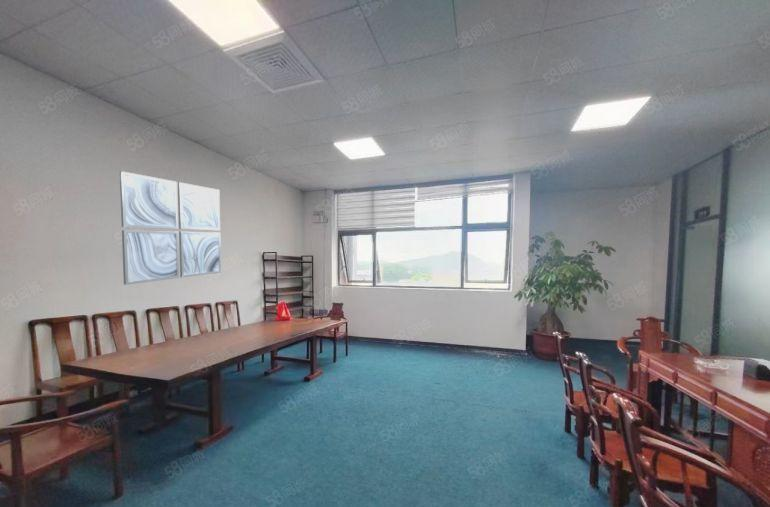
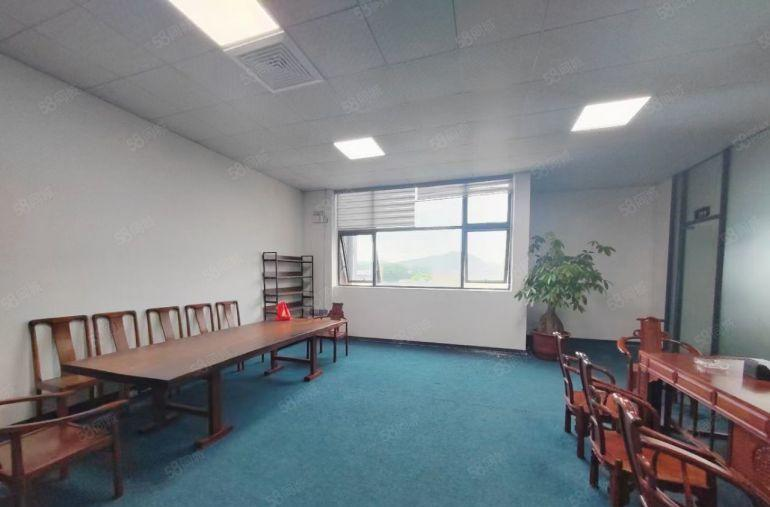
- wall art (179, 228)
